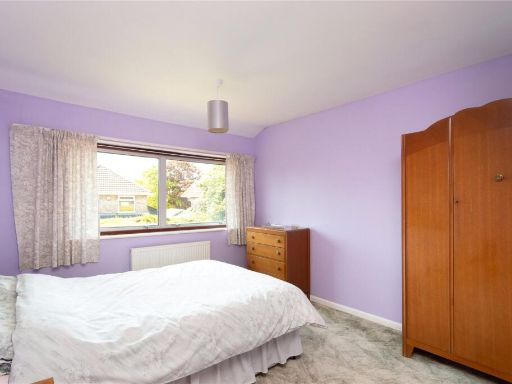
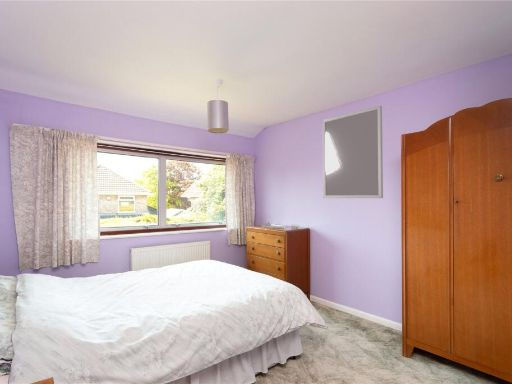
+ home mirror (350, 155)
